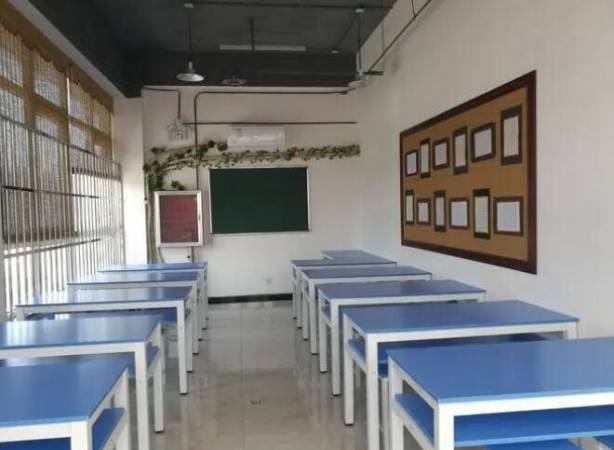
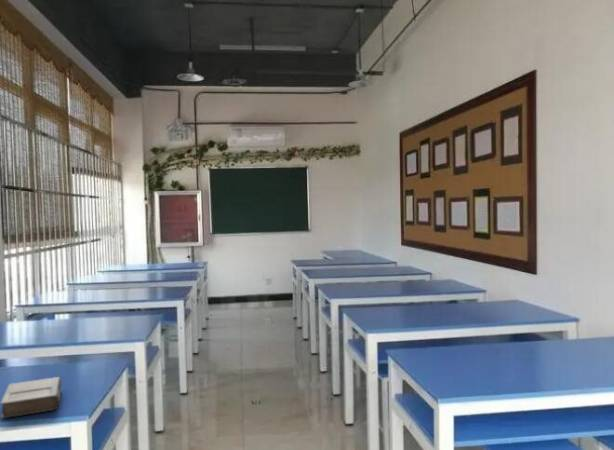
+ book (34, 393)
